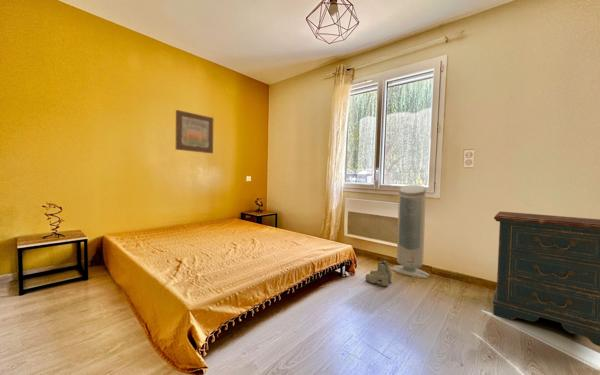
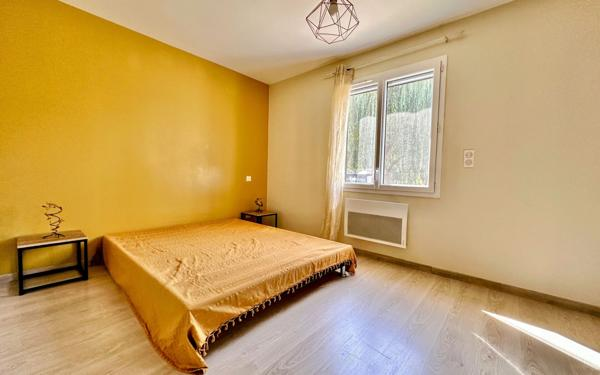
- air purifier (410, 228)
- dresser (550, 269)
- wall art (195, 132)
- boots (378, 271)
